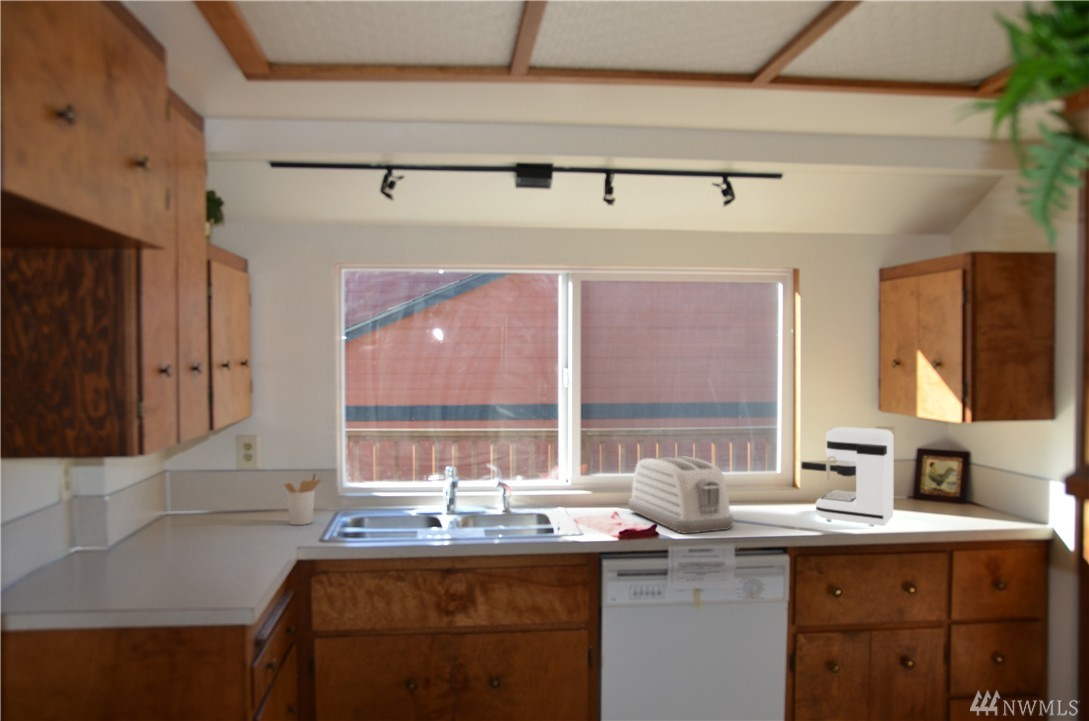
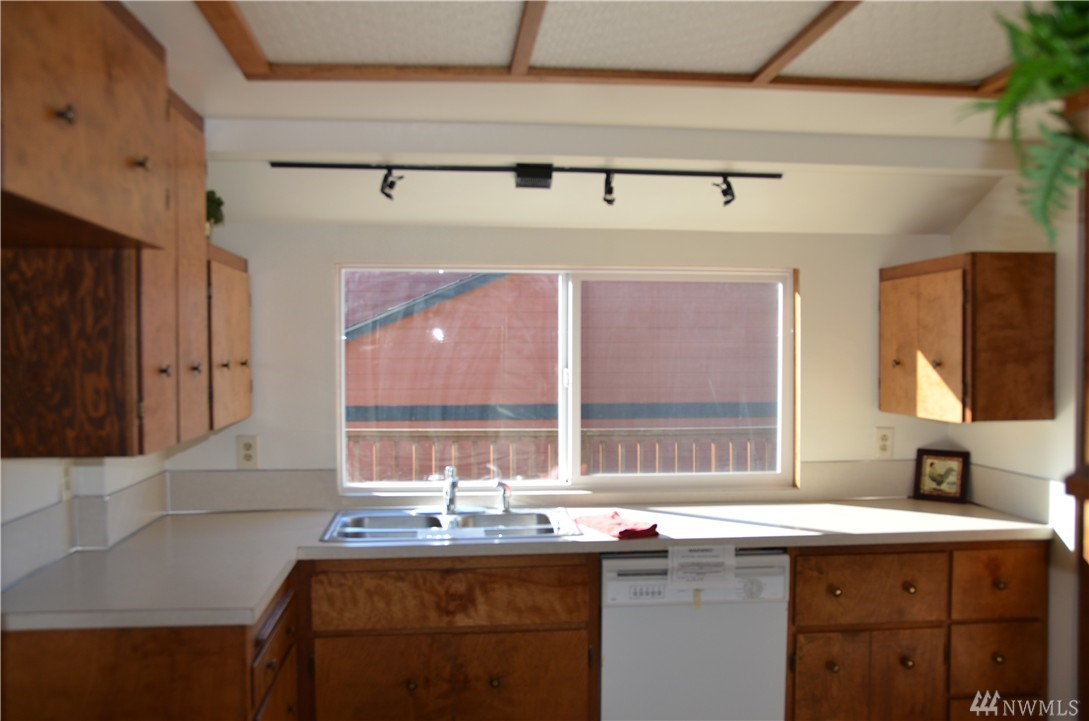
- utensil holder (304, 499)
- toaster (679, 490)
- coffee maker (854, 474)
